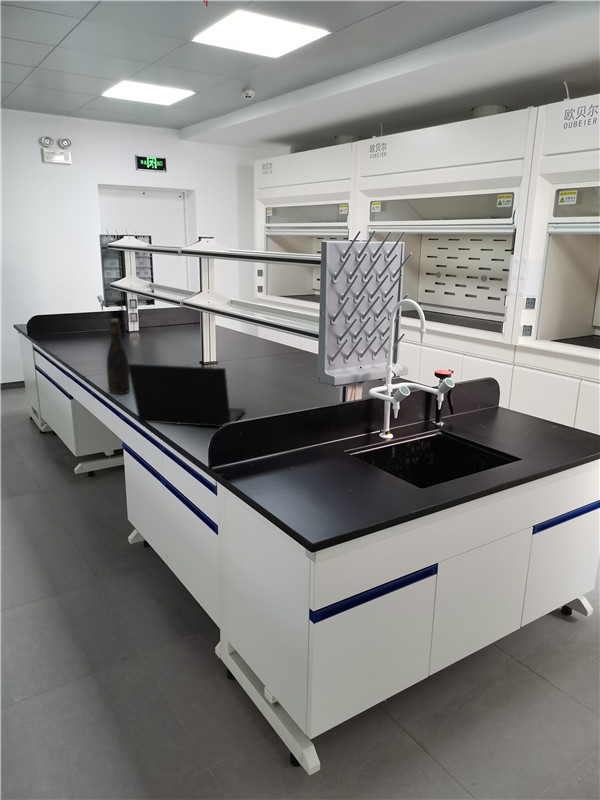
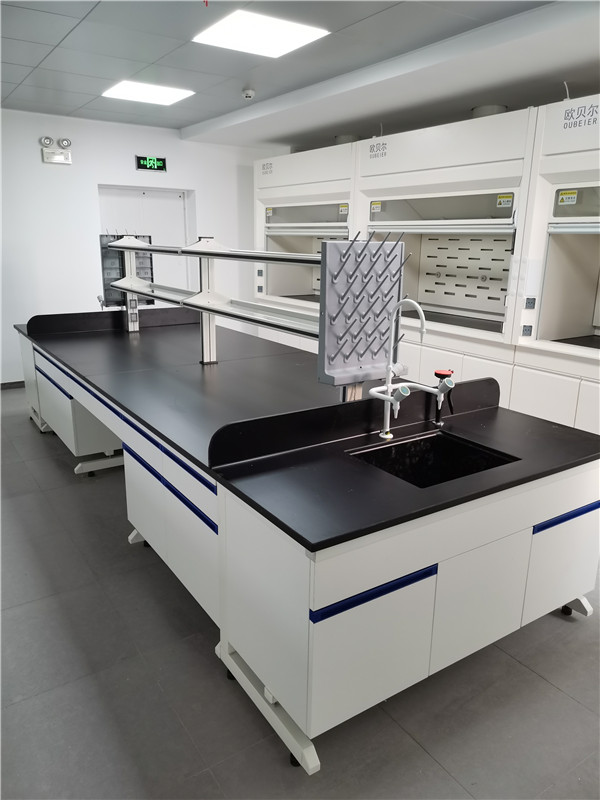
- laptop (190, 389)
- bottle (117, 356)
